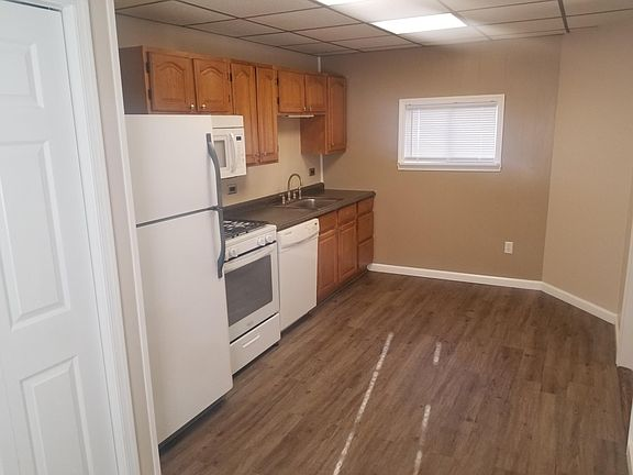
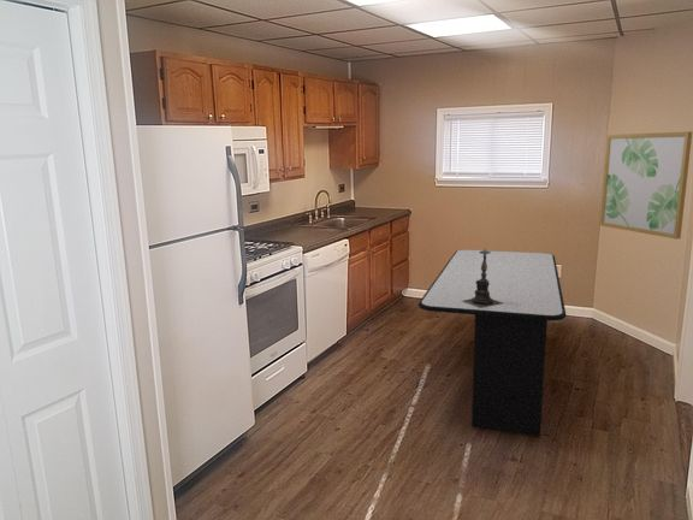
+ candle holder (484, 272)
+ wall art (641, 183)
+ dining table (496, 323)
